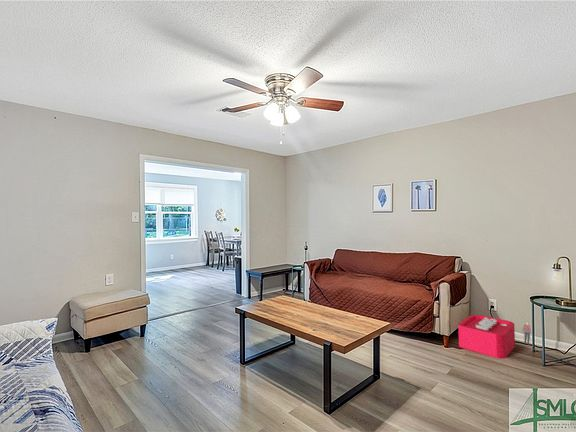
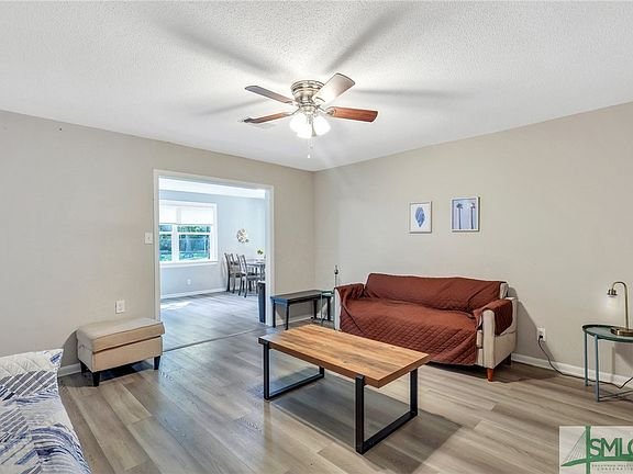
- storage bin (493, 334)
